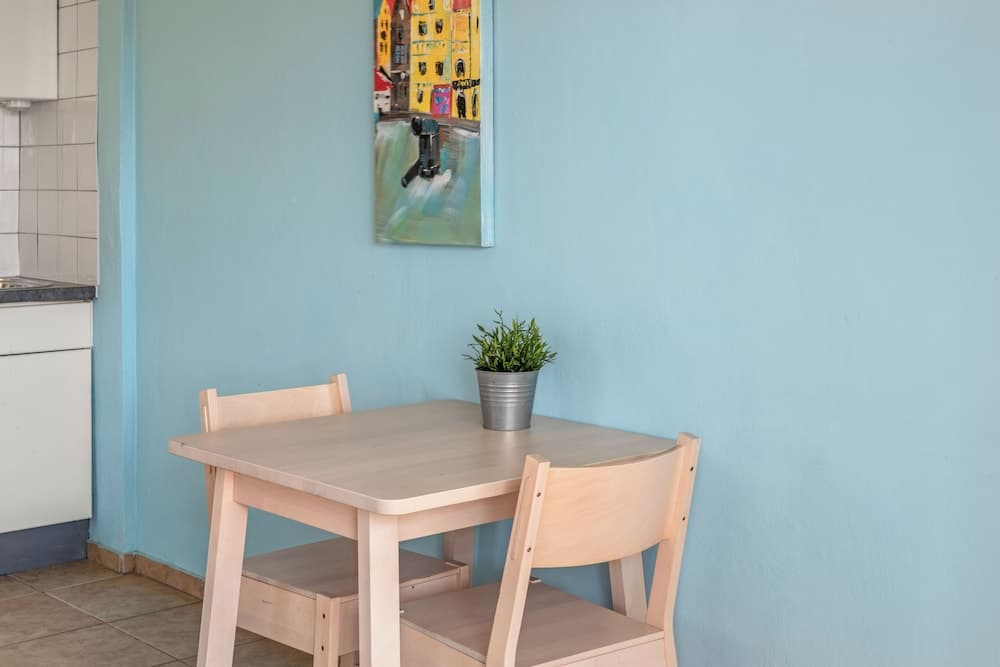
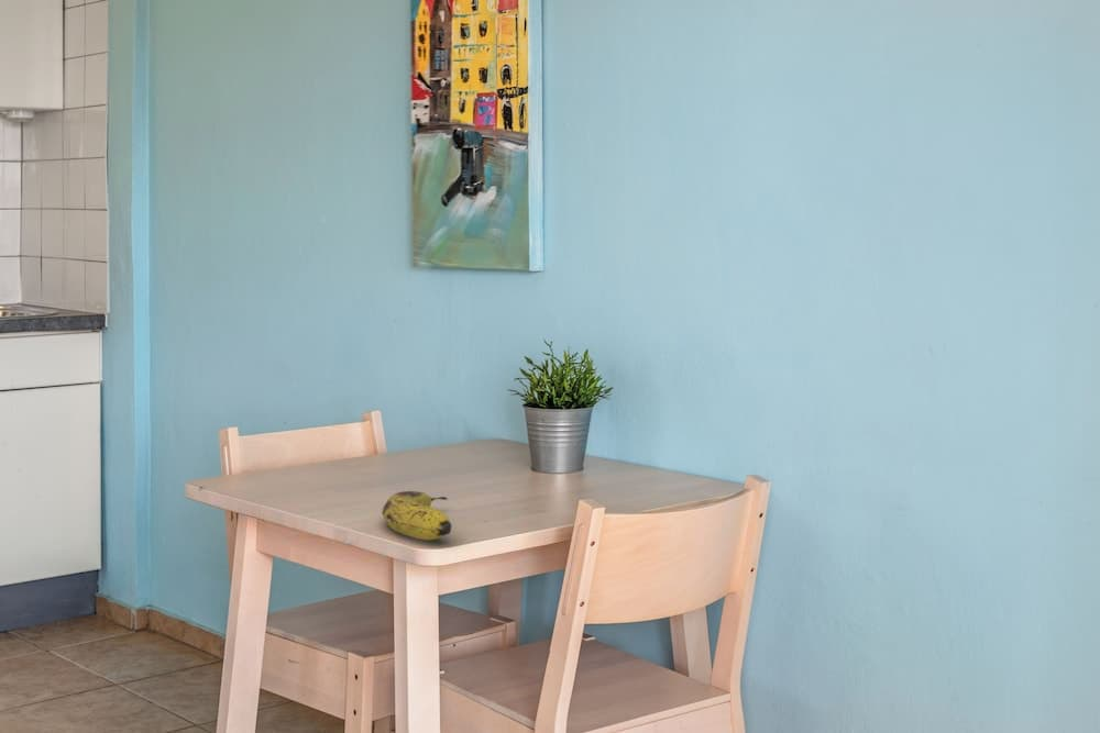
+ fruit (433, 512)
